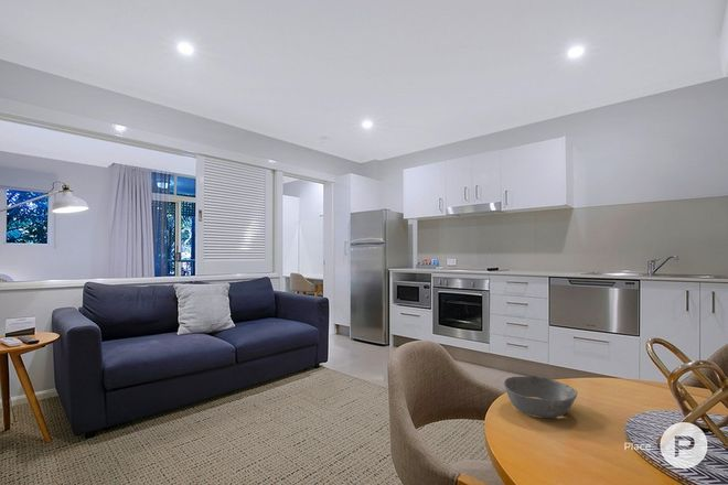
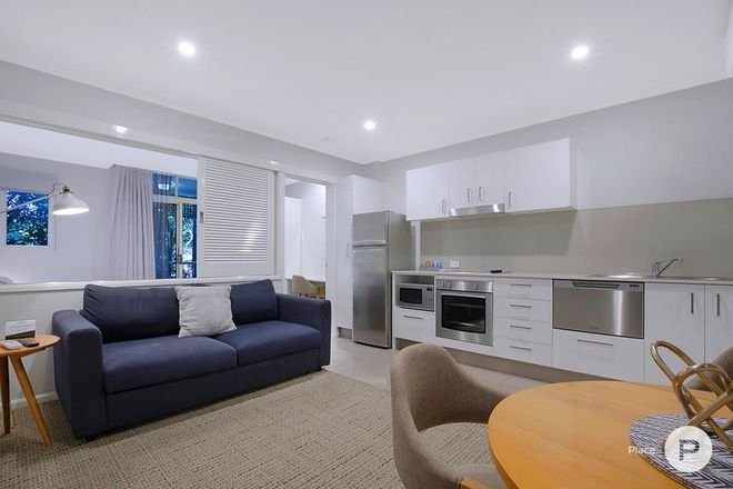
- bowl (538, 396)
